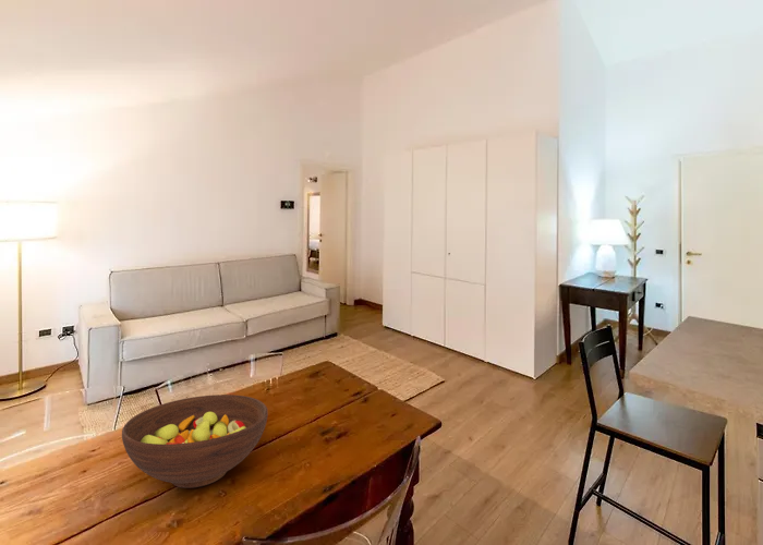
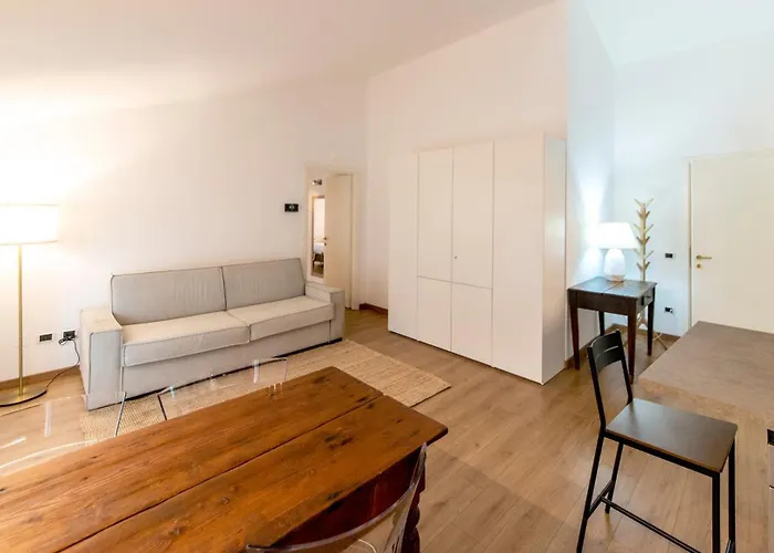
- fruit bowl (199, 445)
